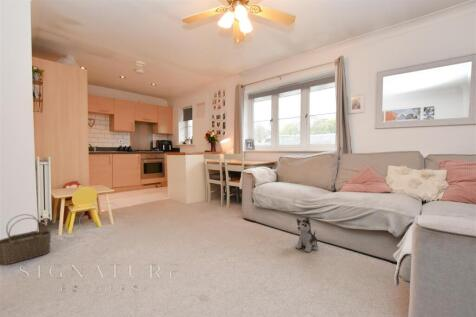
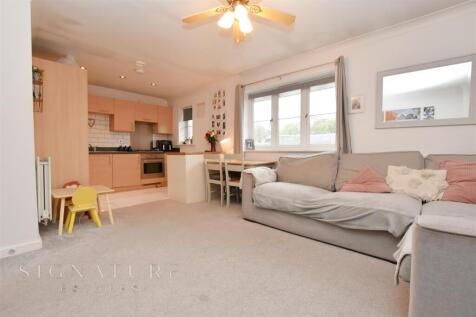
- plush toy (307, 231)
- wicker basket (24, 236)
